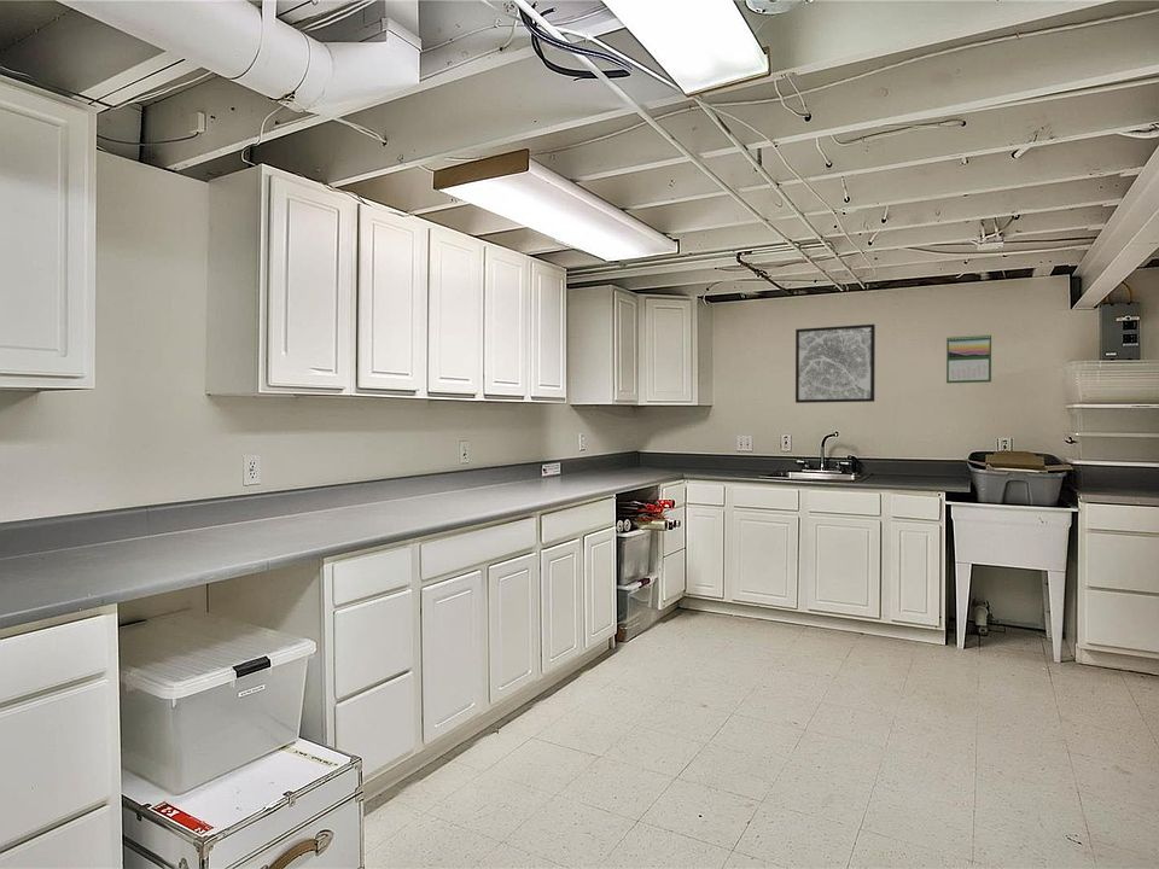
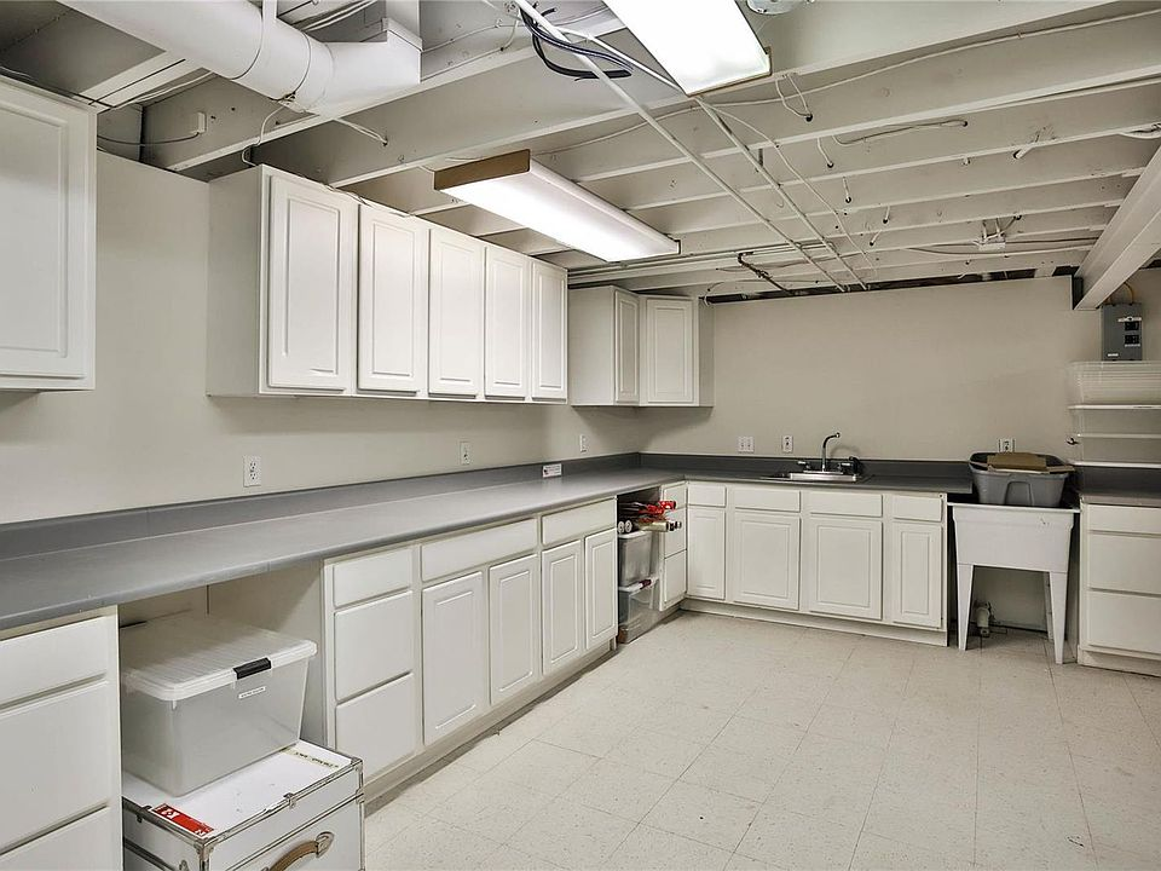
- wall art (834, 364)
- calendar (968, 358)
